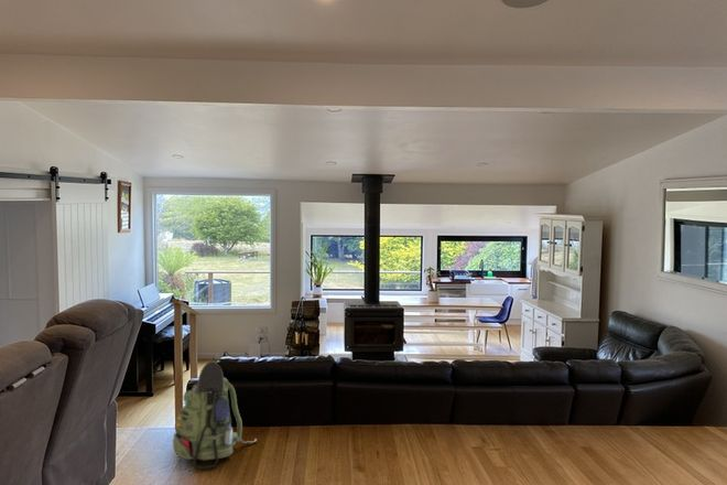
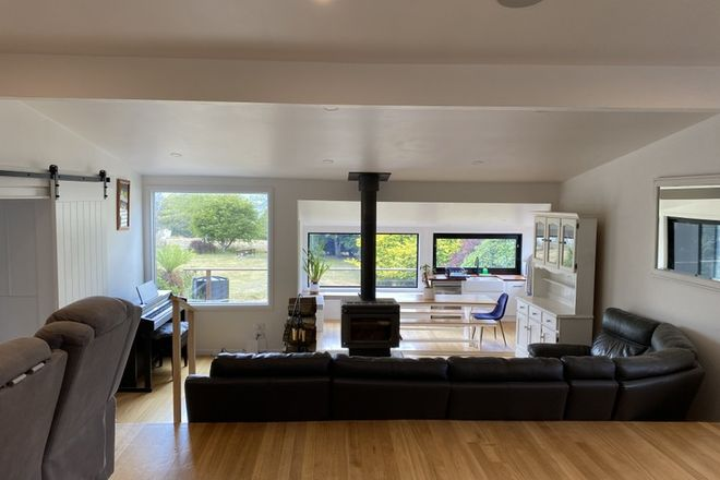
- backpack (215, 405)
